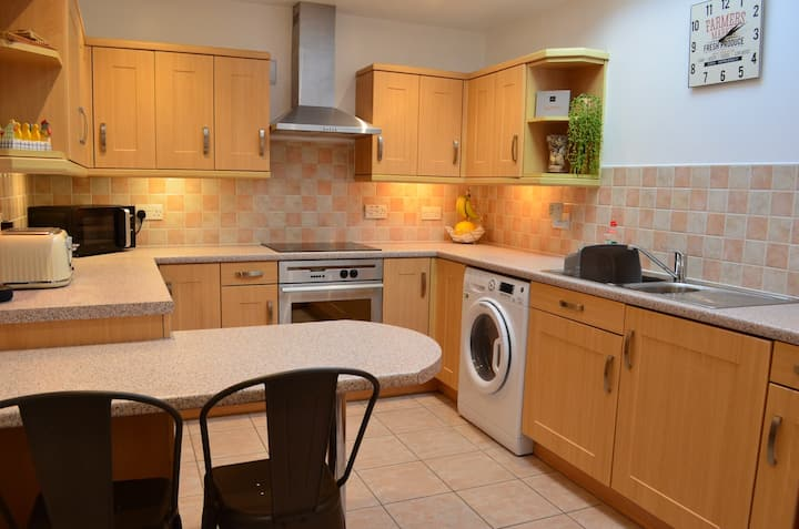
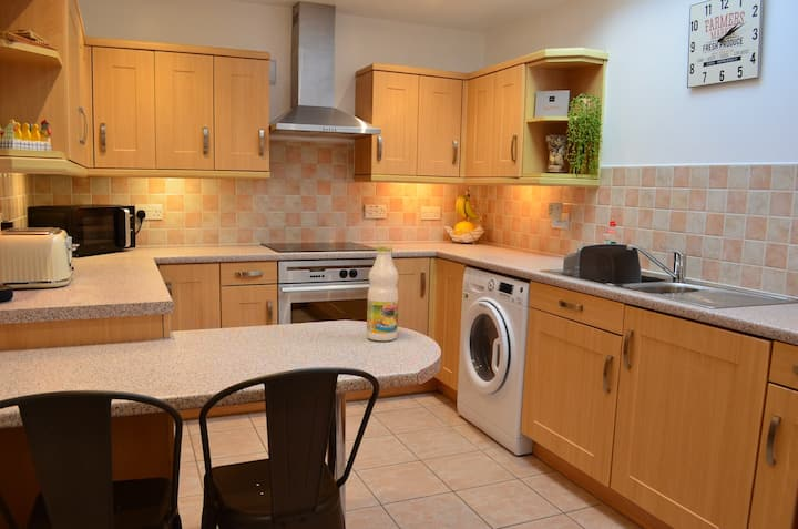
+ bottle (382, 293)
